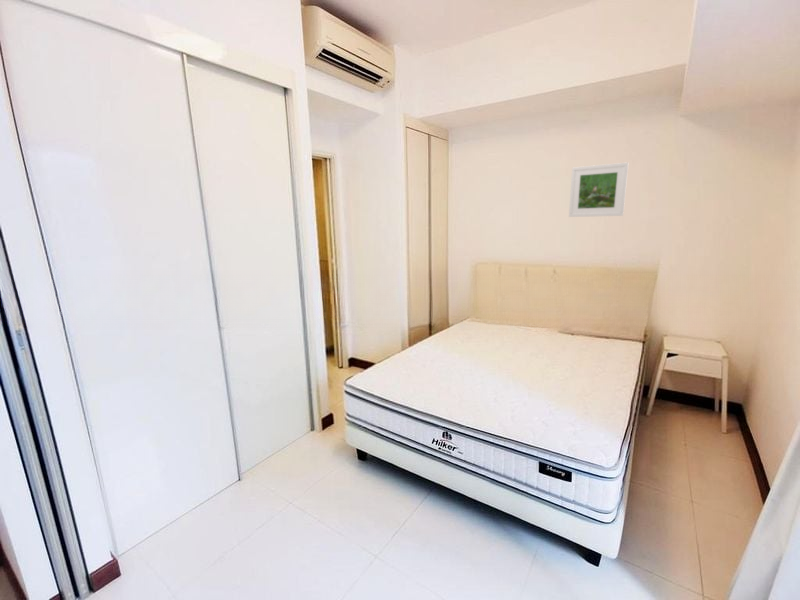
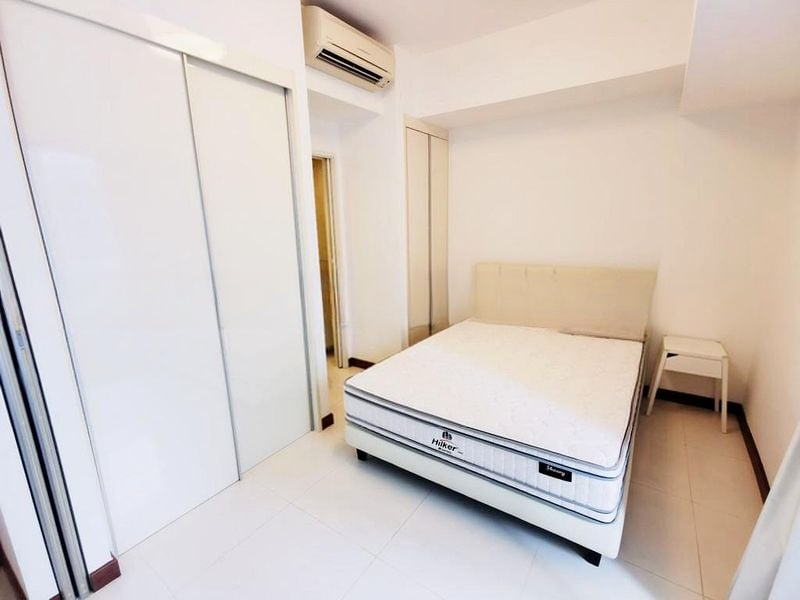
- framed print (597, 191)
